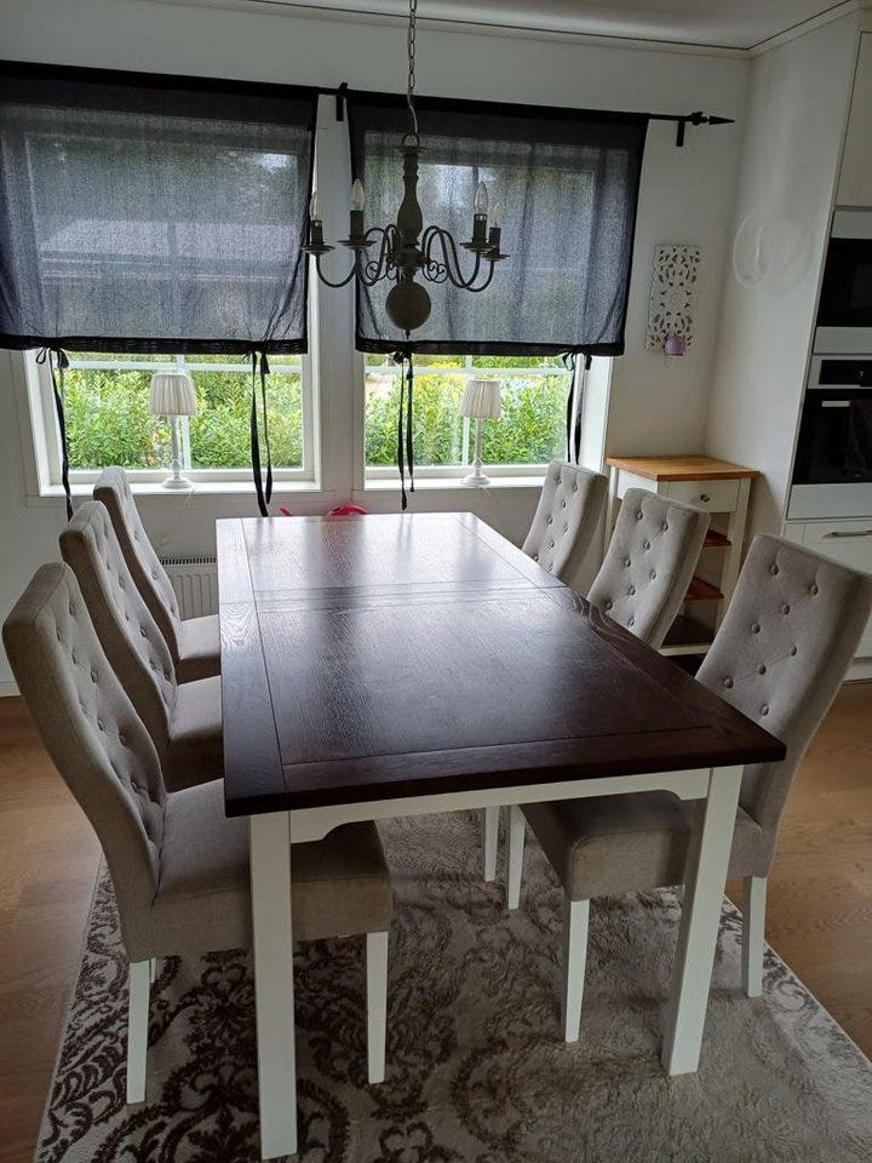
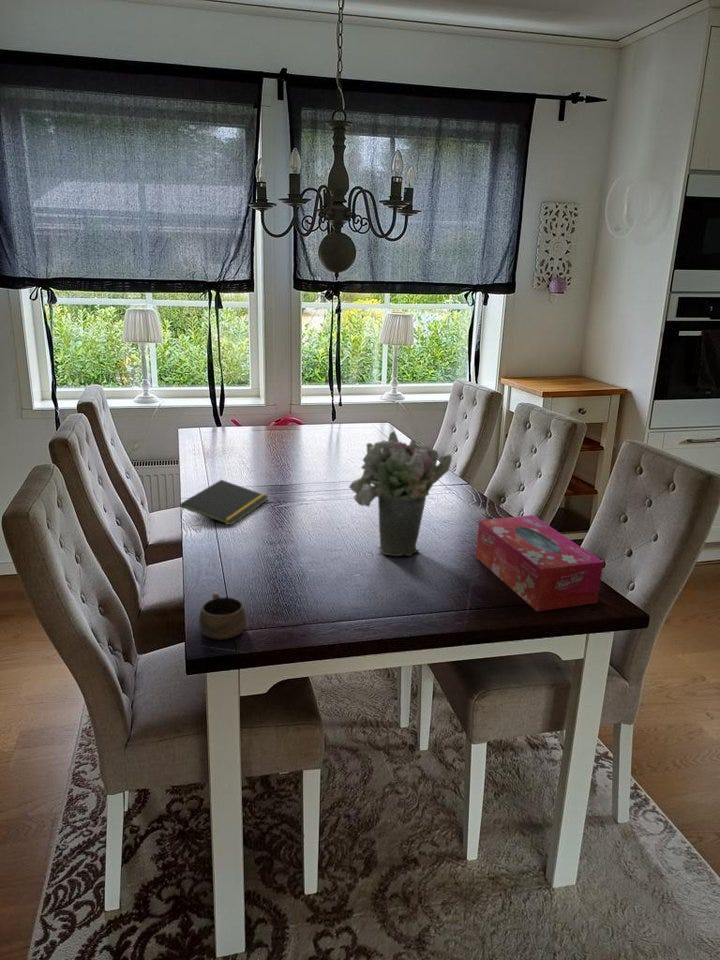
+ tissue box (534, 559)
+ notepad (226, 501)
+ flower bouquet (398, 496)
+ cup (223, 613)
